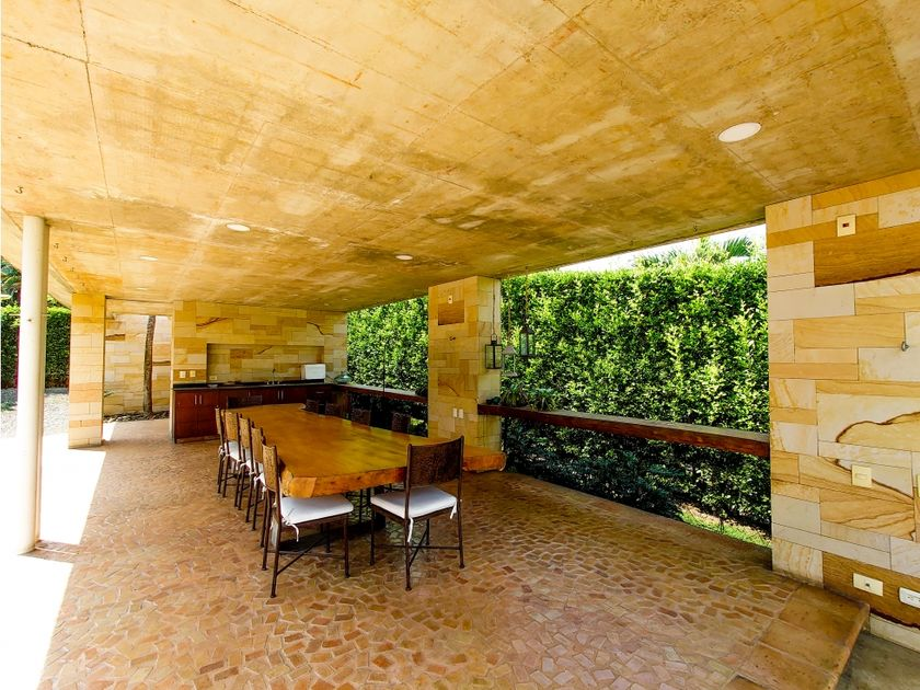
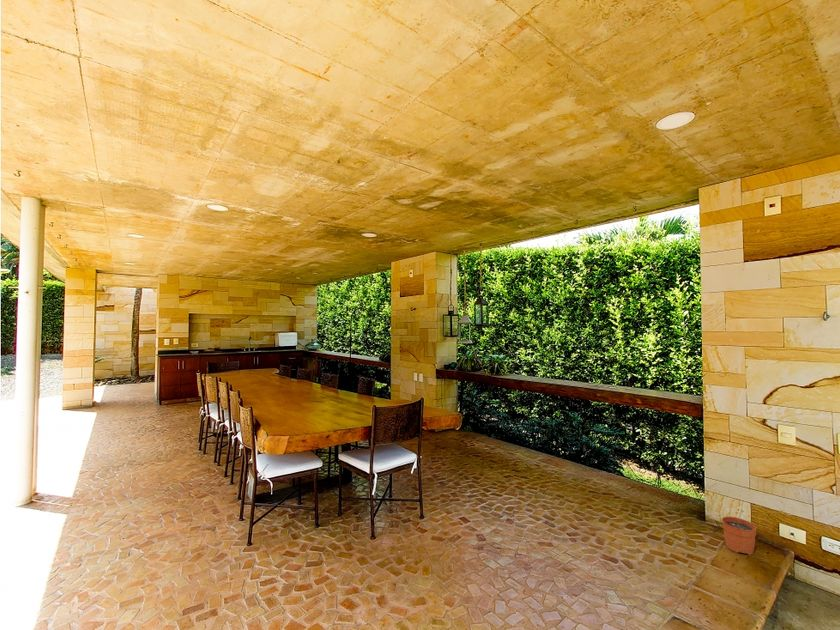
+ plant pot (738, 529)
